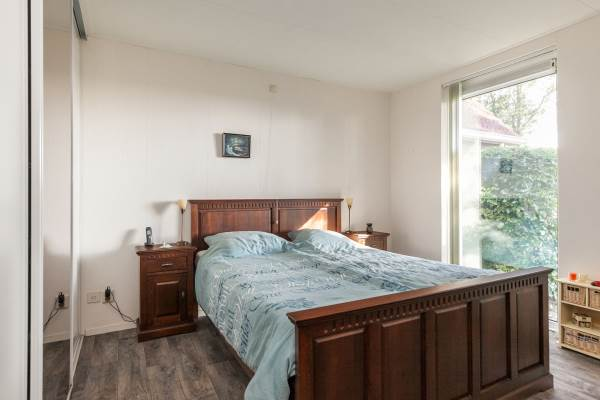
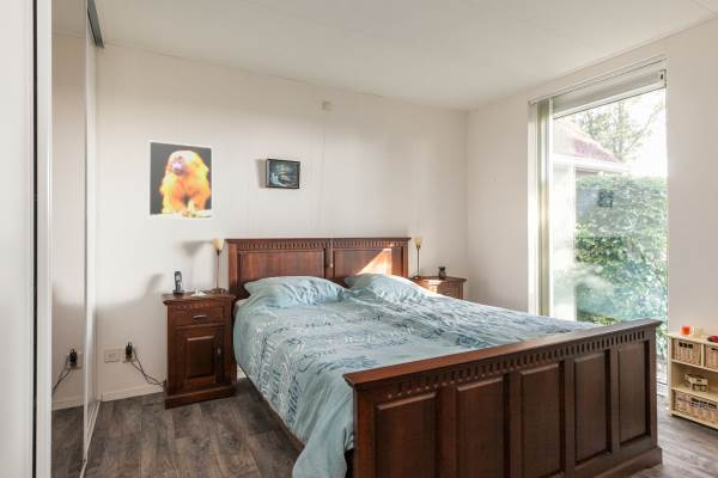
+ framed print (181, 180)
